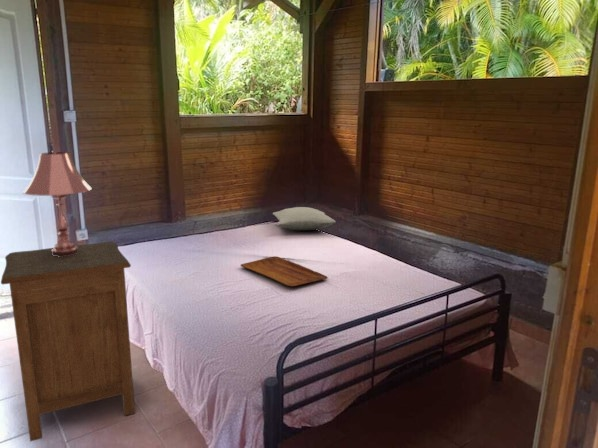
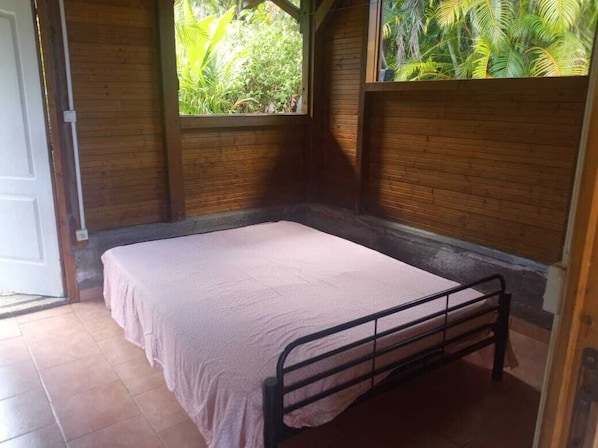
- table lamp (60, 203)
- nightstand (73, 330)
- tray (282, 271)
- pillow (302, 218)
